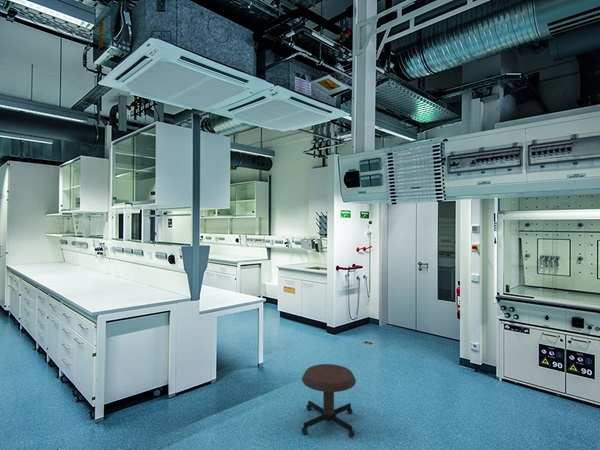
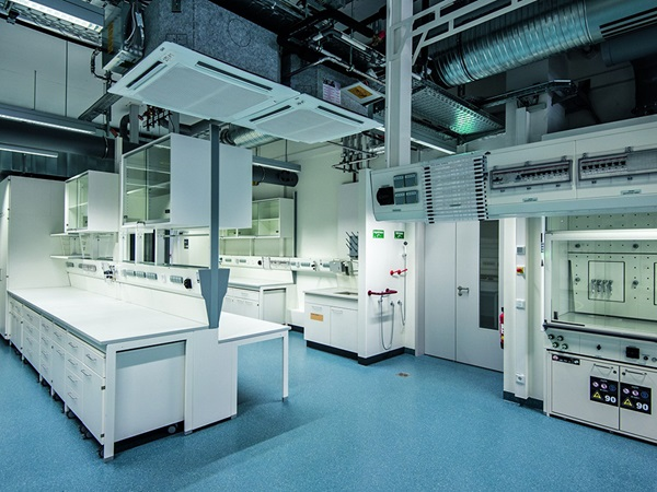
- stool (328, 397)
